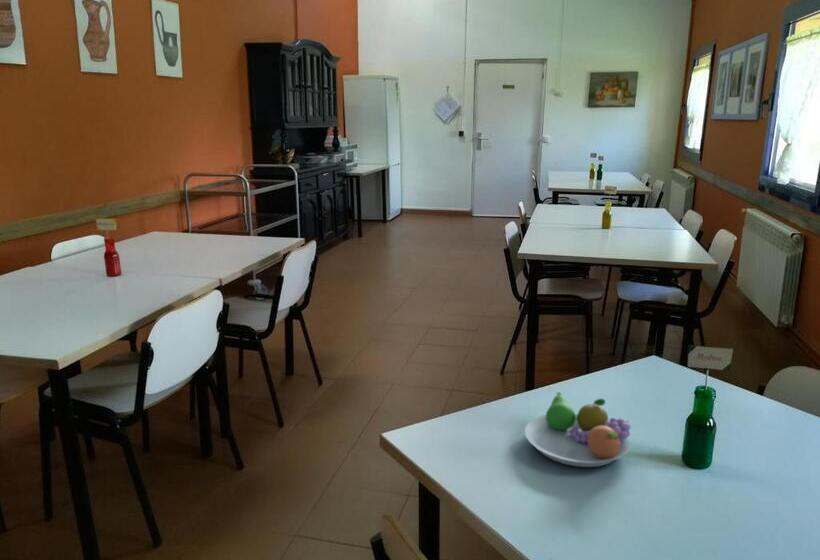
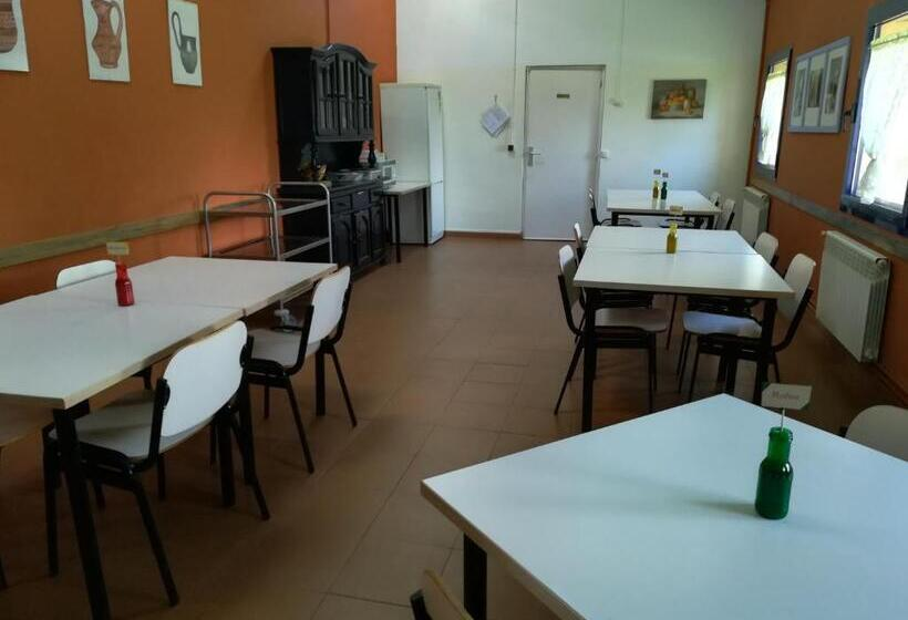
- fruit bowl (577, 425)
